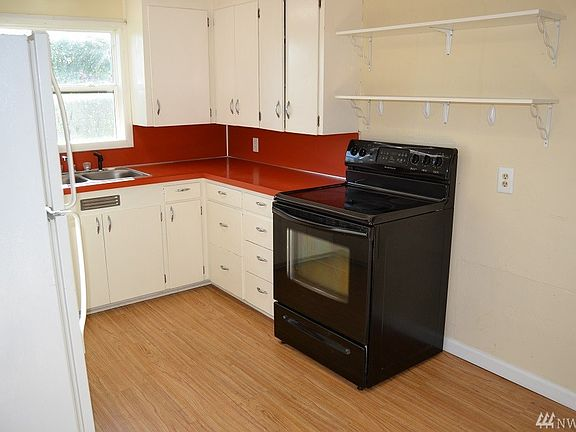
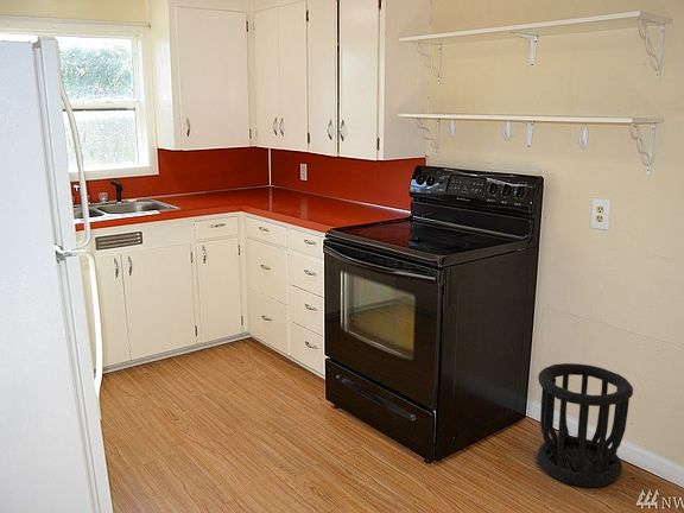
+ wastebasket (581, 423)
